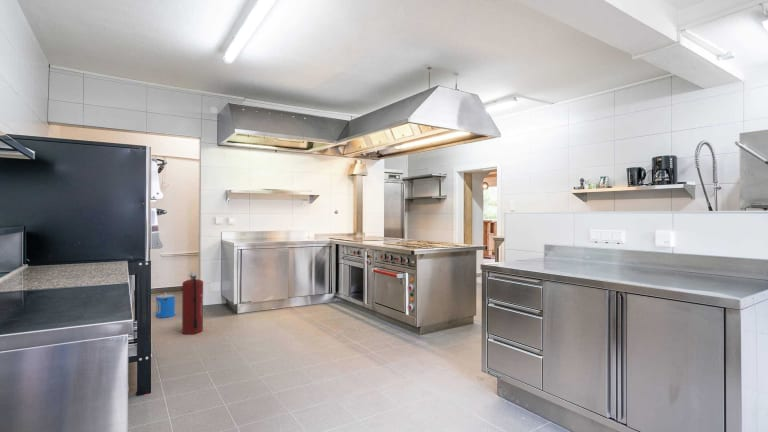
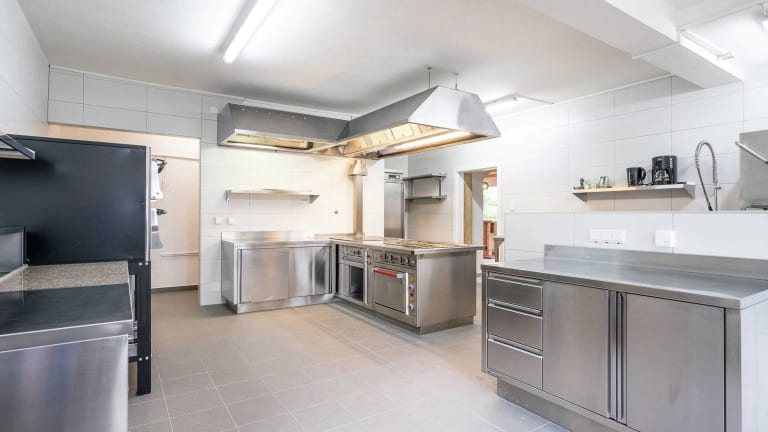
- fire extinguisher (192, 302)
- bucket (165, 300)
